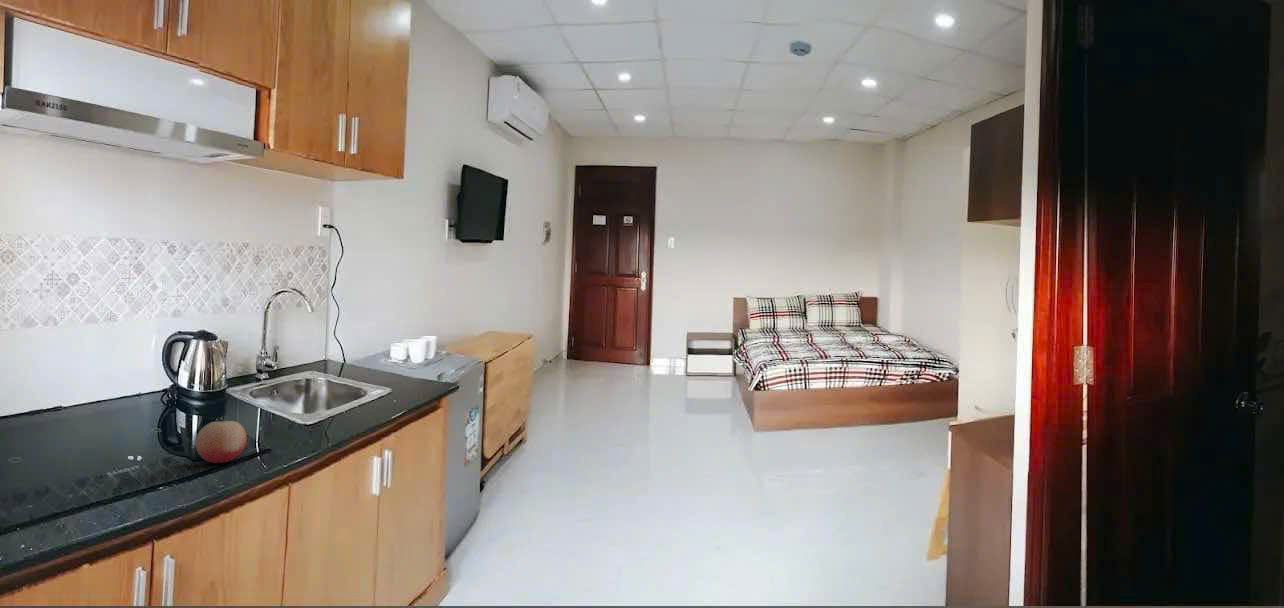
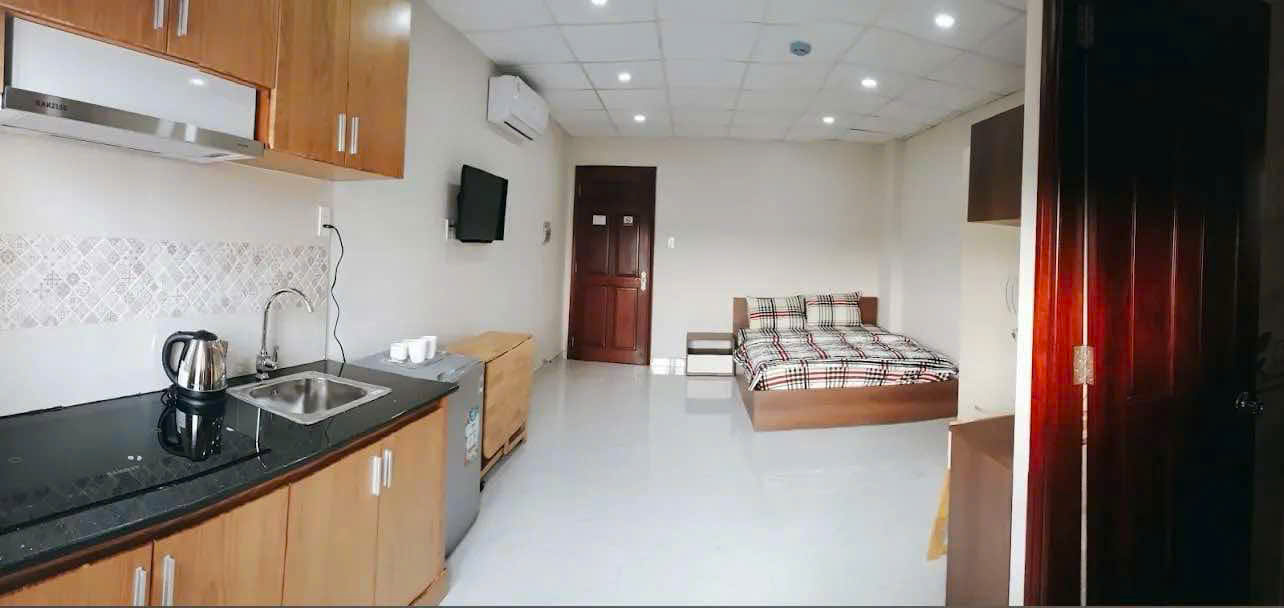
- fruit (221, 440)
